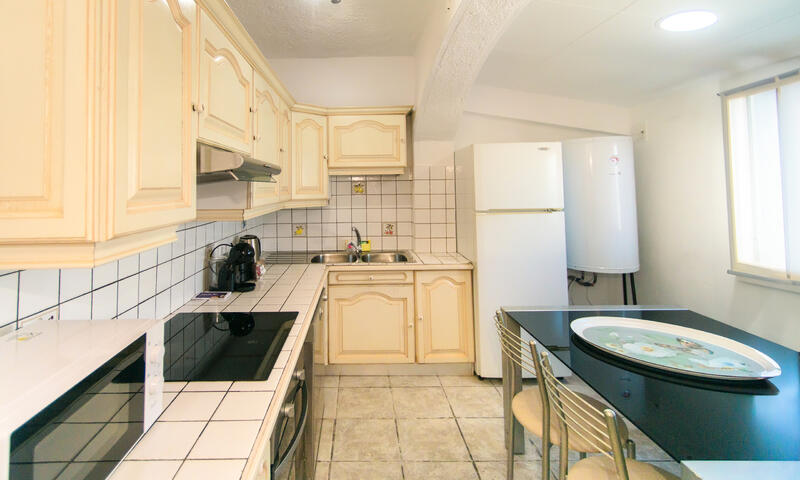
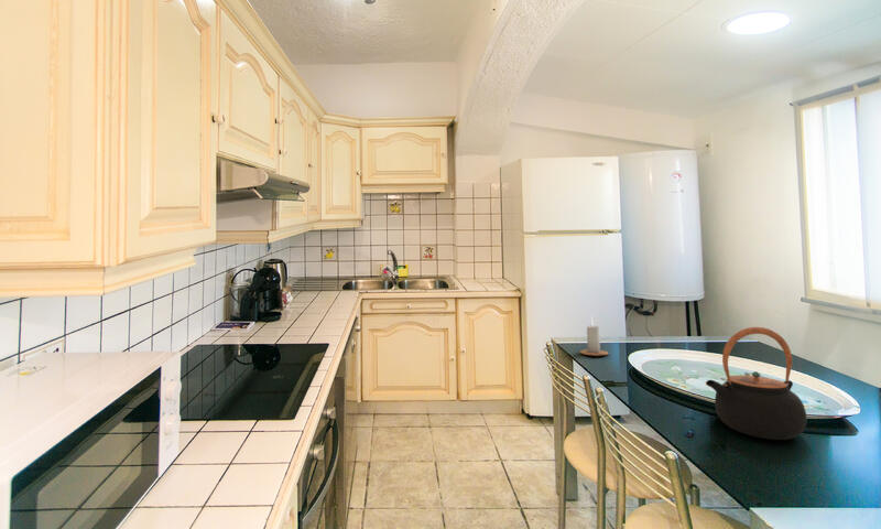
+ candle (592, 333)
+ teapot (749, 377)
